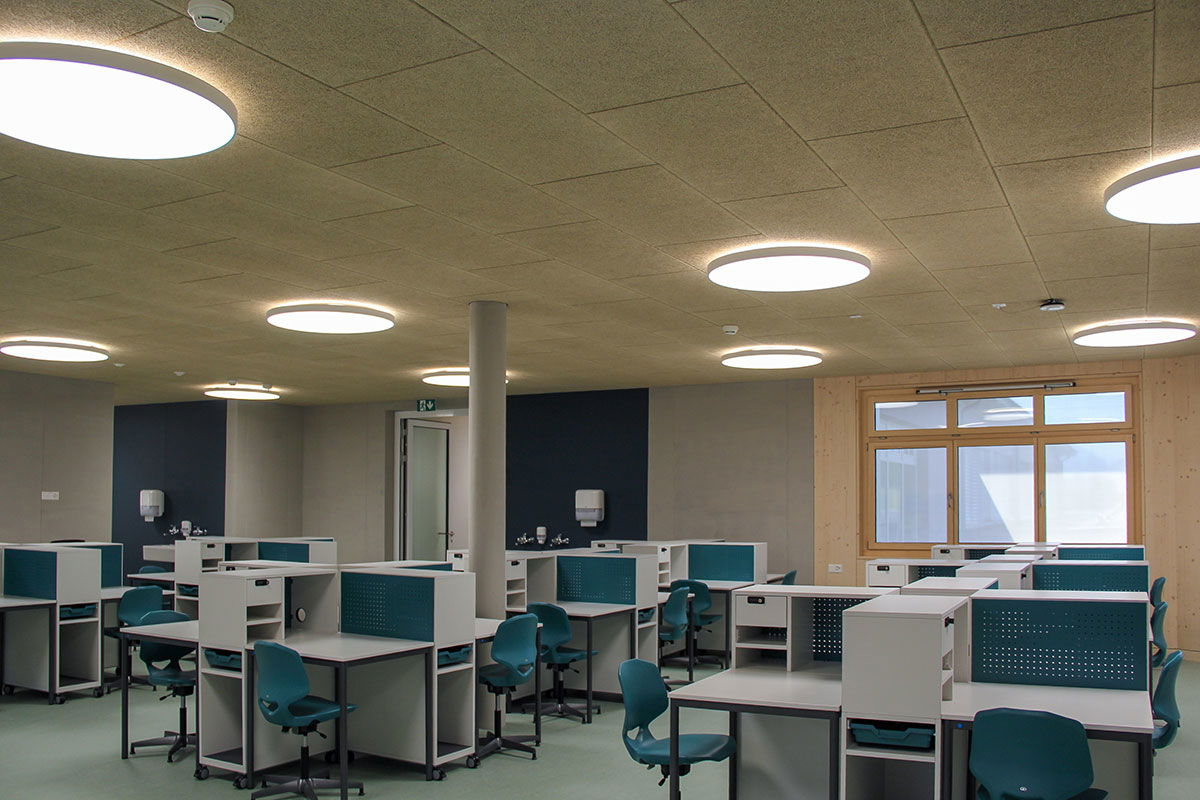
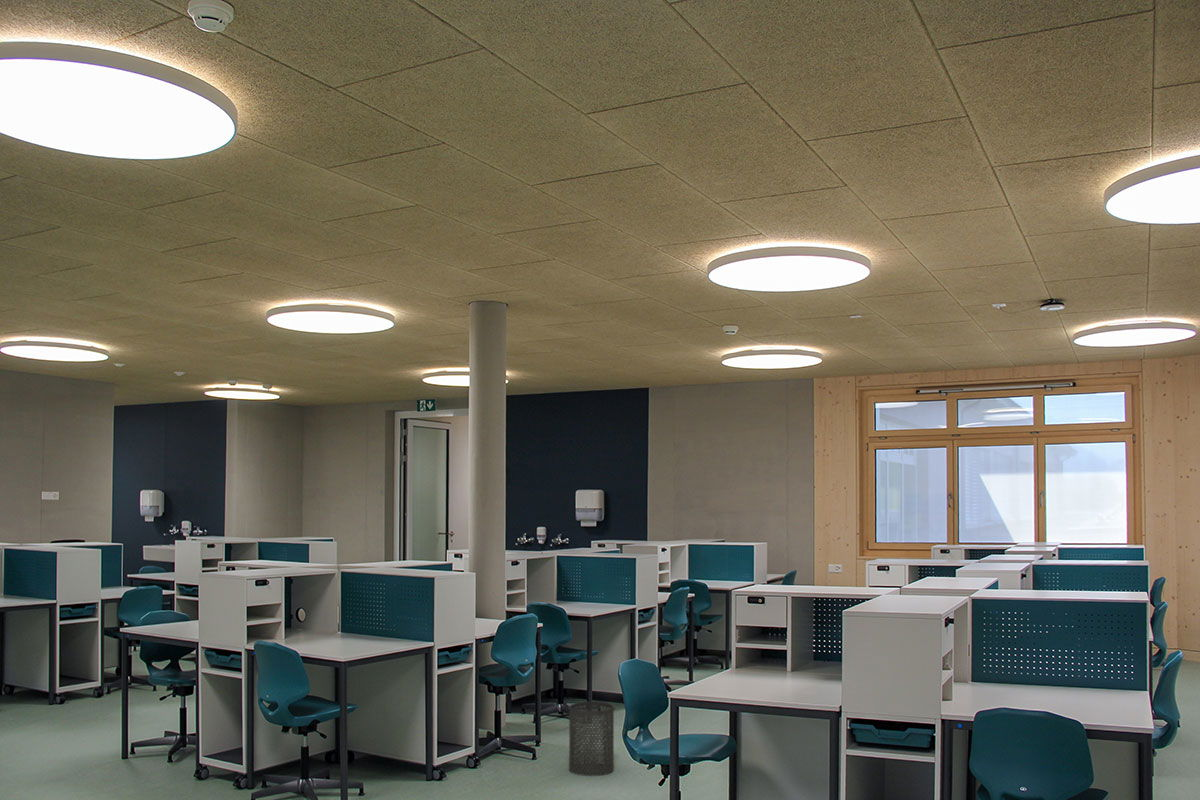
+ trash can (591, 738)
